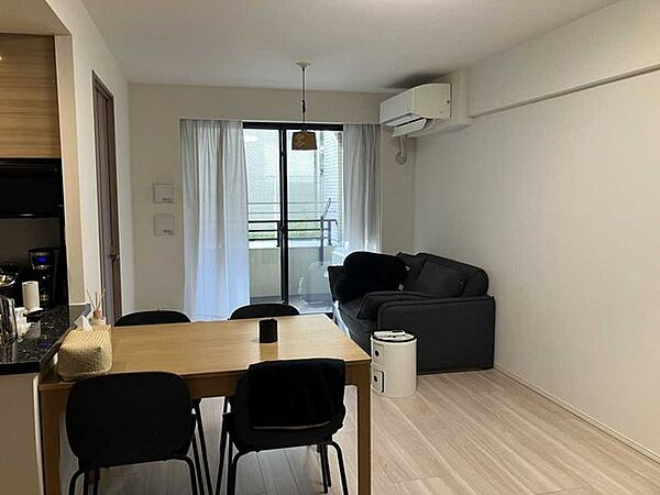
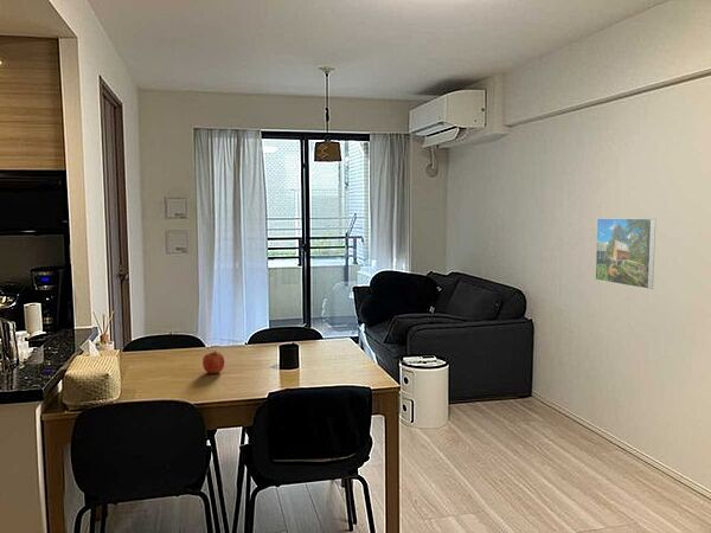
+ fruit (213, 360)
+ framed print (623, 251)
